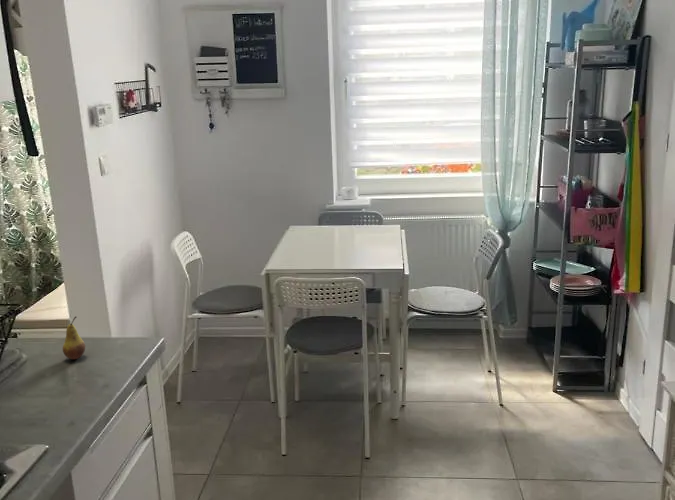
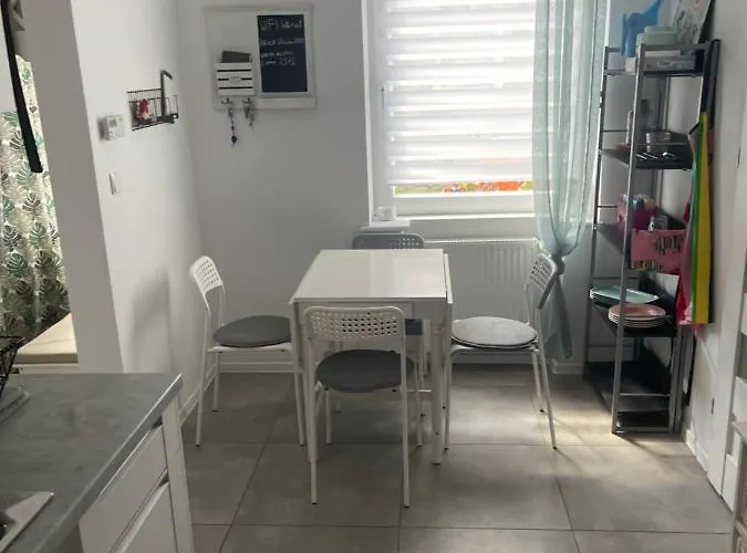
- fruit (72, 336)
